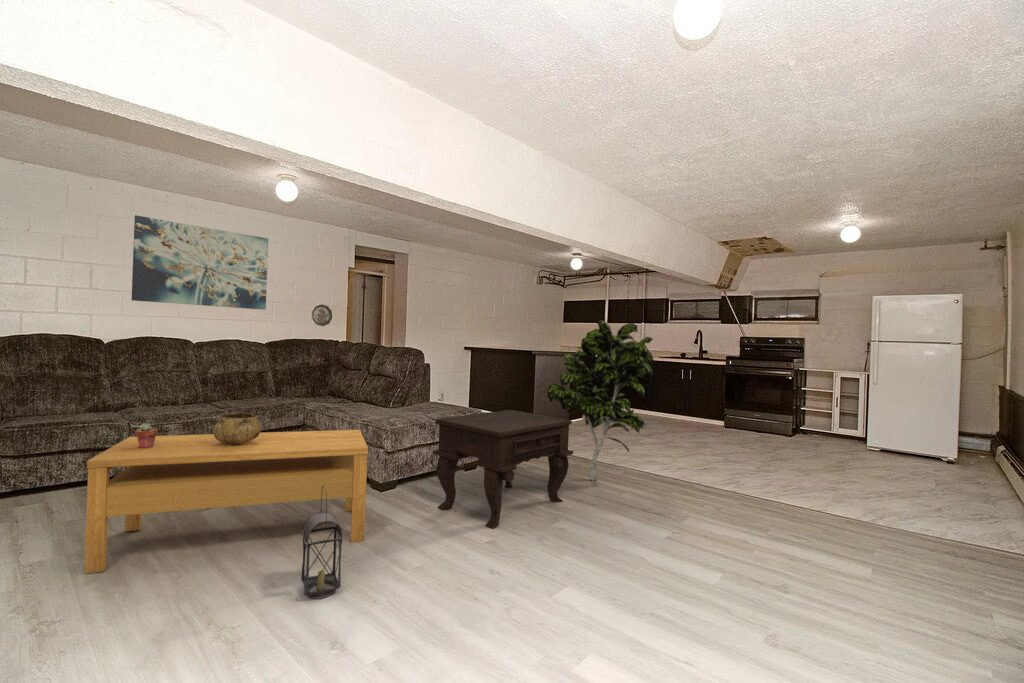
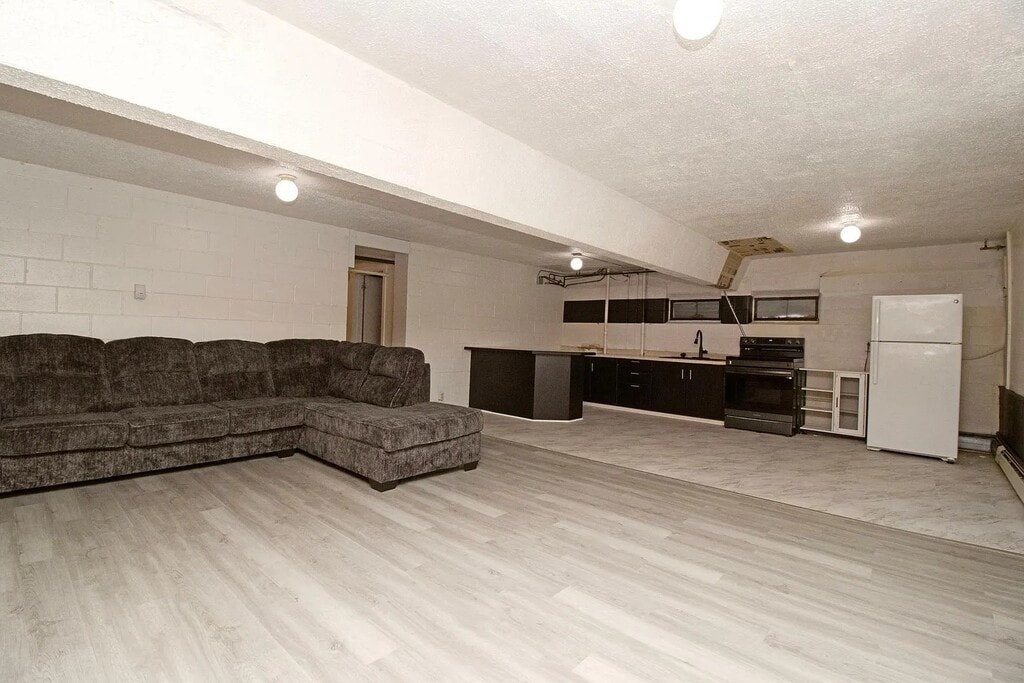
- side table (504, 462)
- coffee table (246, 488)
- decorative plate (321, 315)
- indoor plant (597, 398)
- wall art (205, 266)
- decorative bowl (237, 428)
- lantern (324, 540)
- potted succulent (146, 434)
